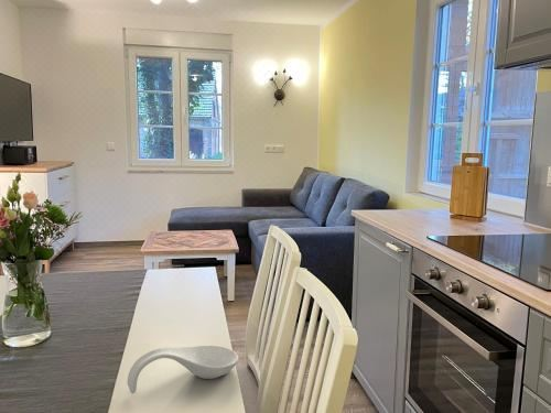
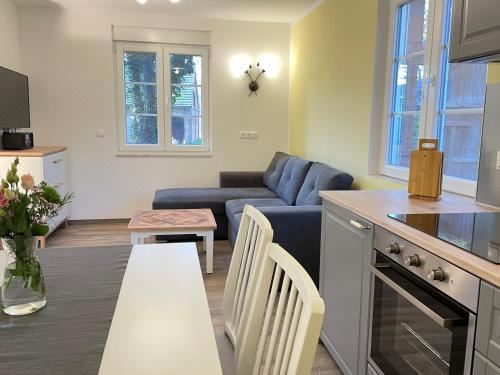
- spoon rest (185, 362)
